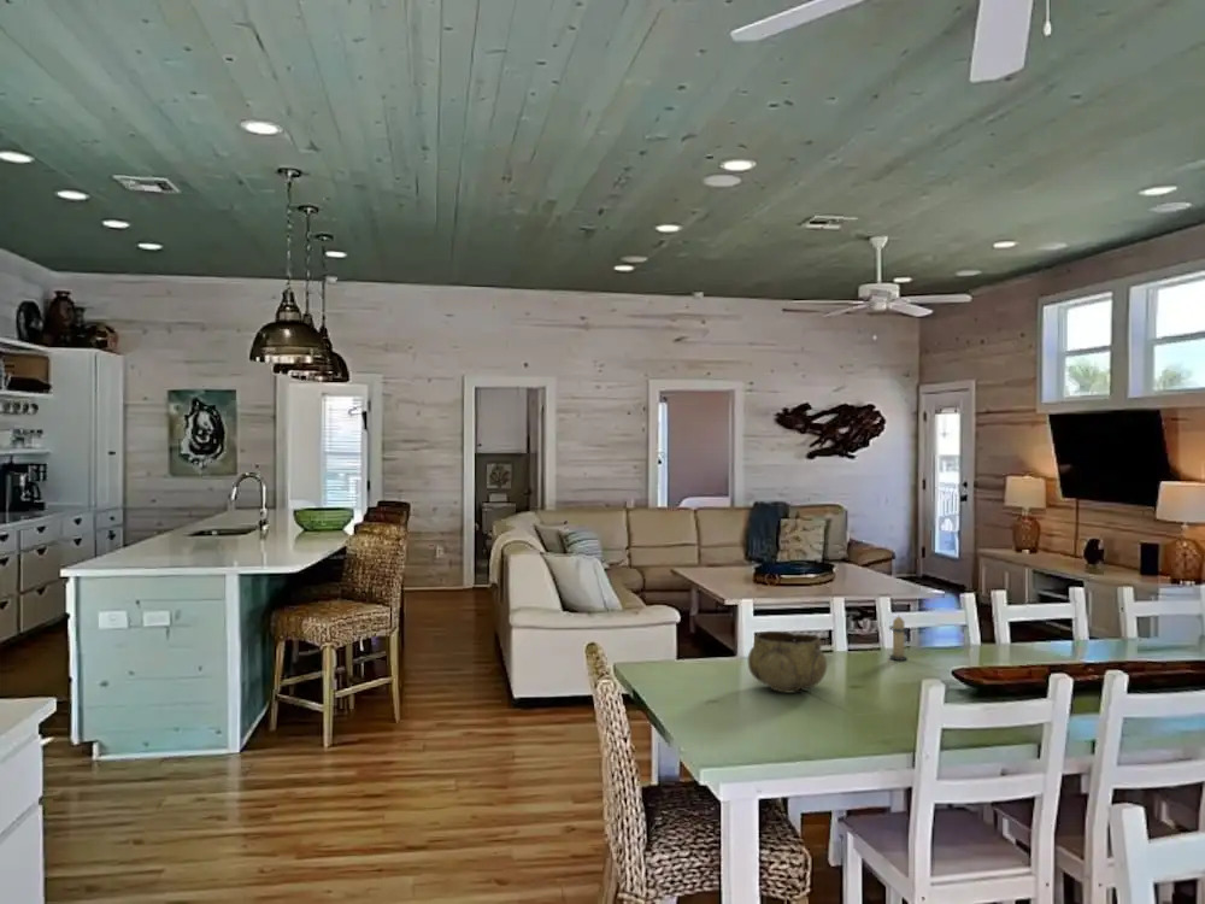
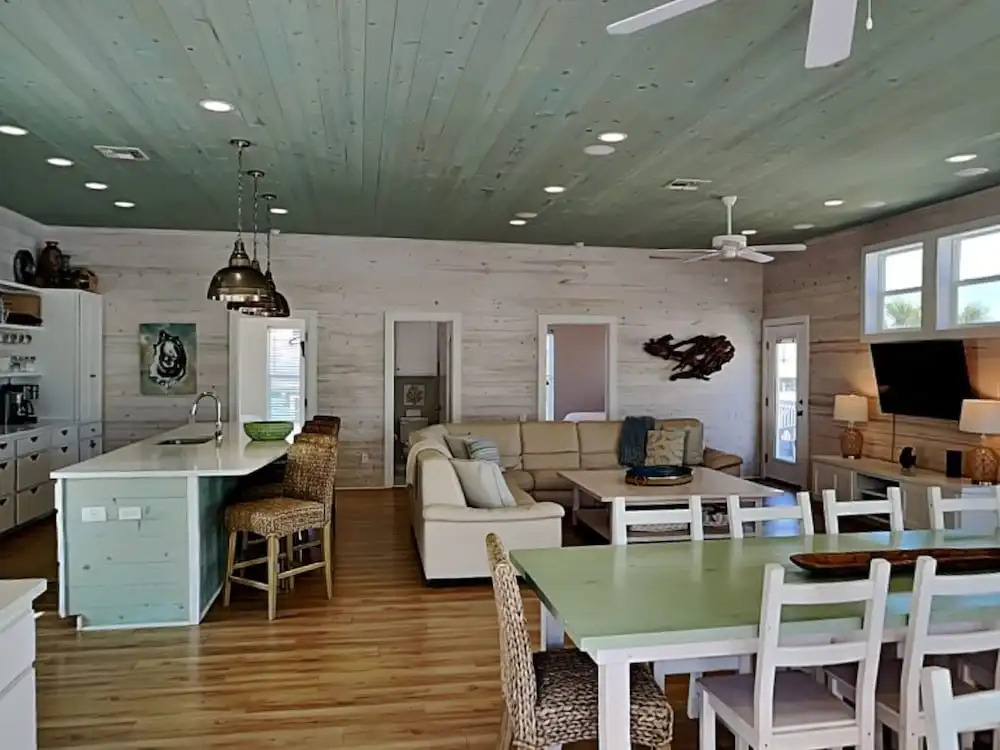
- candle (898, 636)
- decorative bowl (786, 662)
